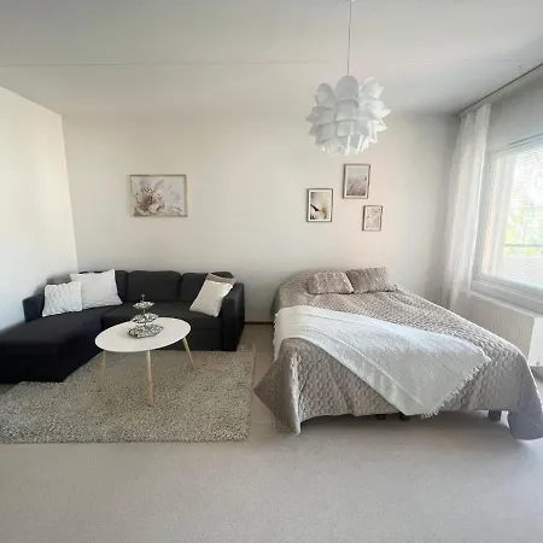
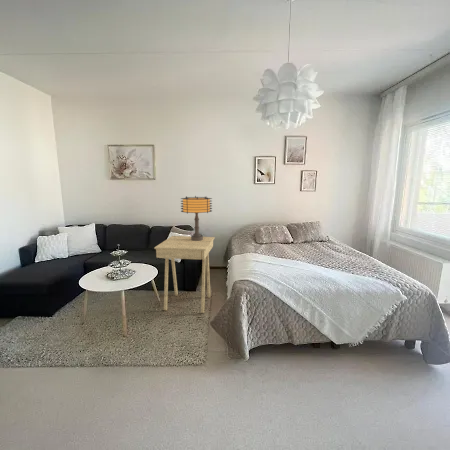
+ side table (175, 273)
+ table lamp (196, 218)
